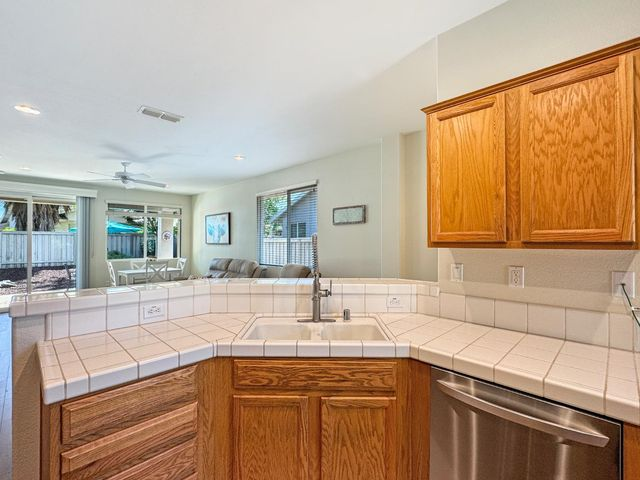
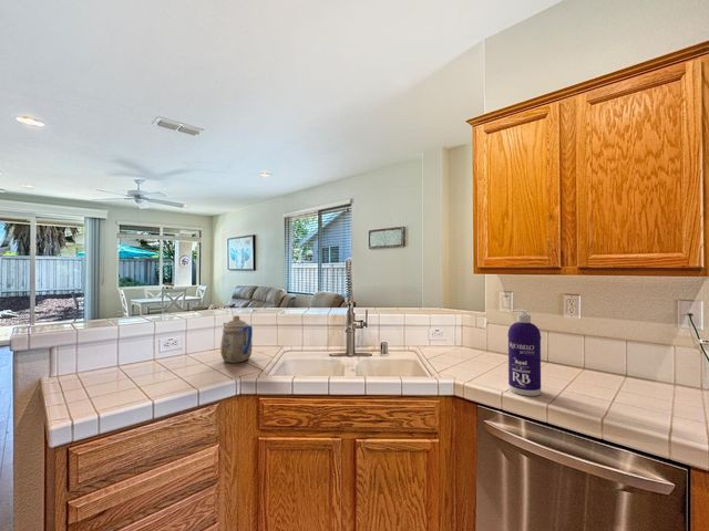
+ spray bottle (524, 350)
+ teapot (236, 337)
